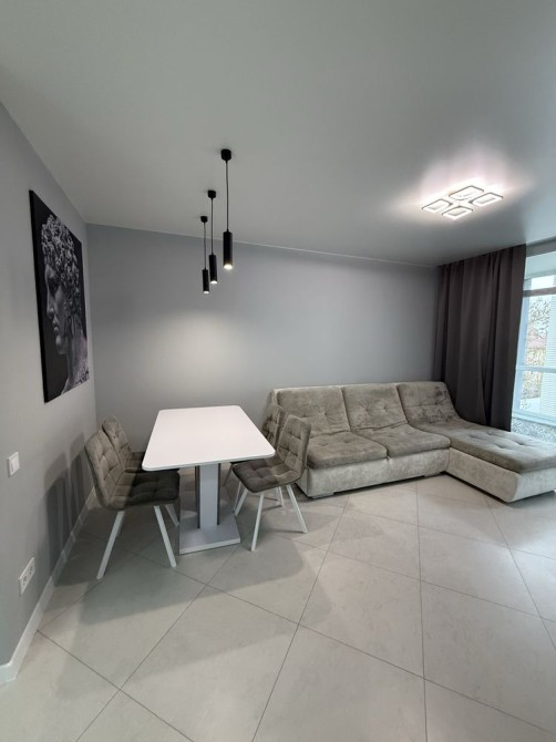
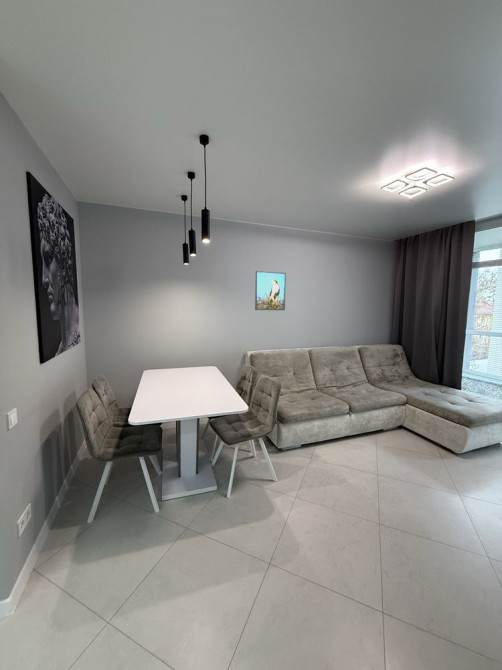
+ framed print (270, 291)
